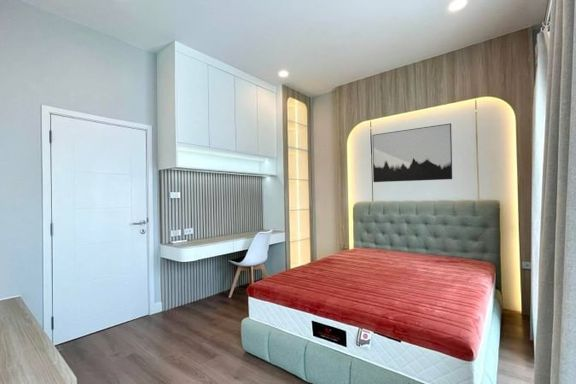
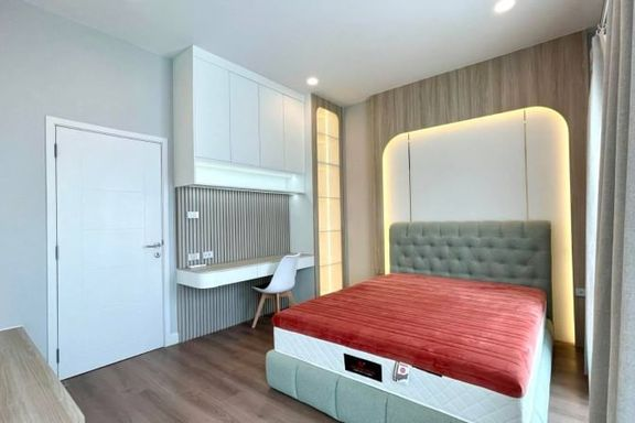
- wall art (409, 155)
